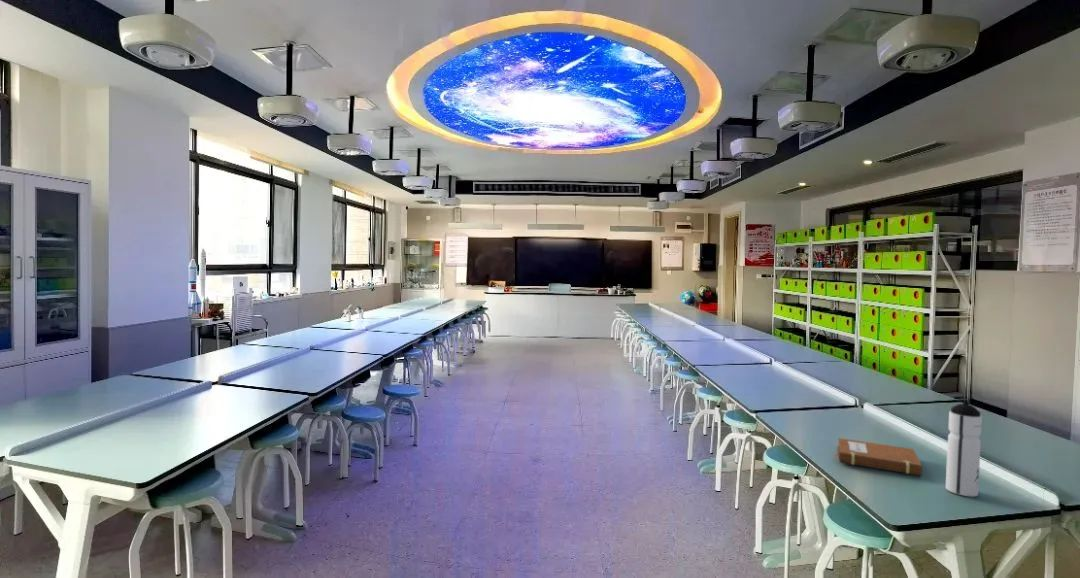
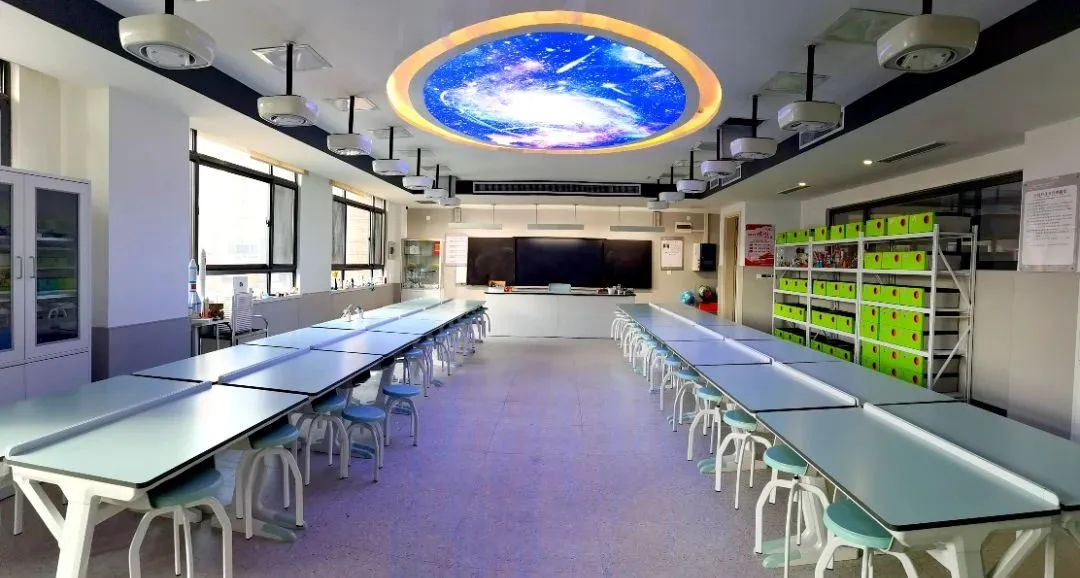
- water bottle (963, 446)
- notebook (874, 455)
